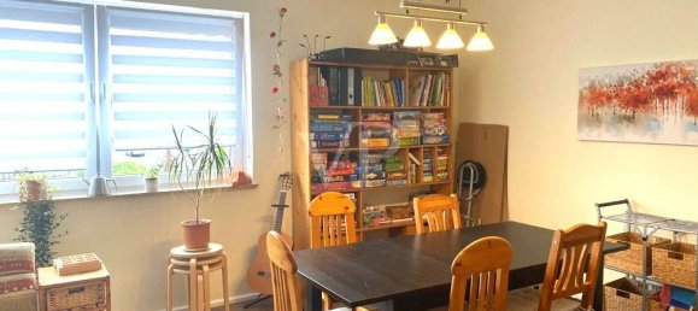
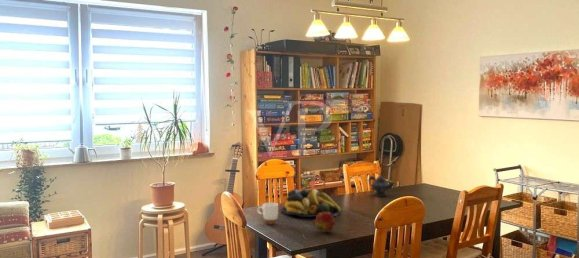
+ mug (267, 213)
+ fruit bowl (310, 200)
+ fruit (323, 222)
+ teapot (381, 183)
